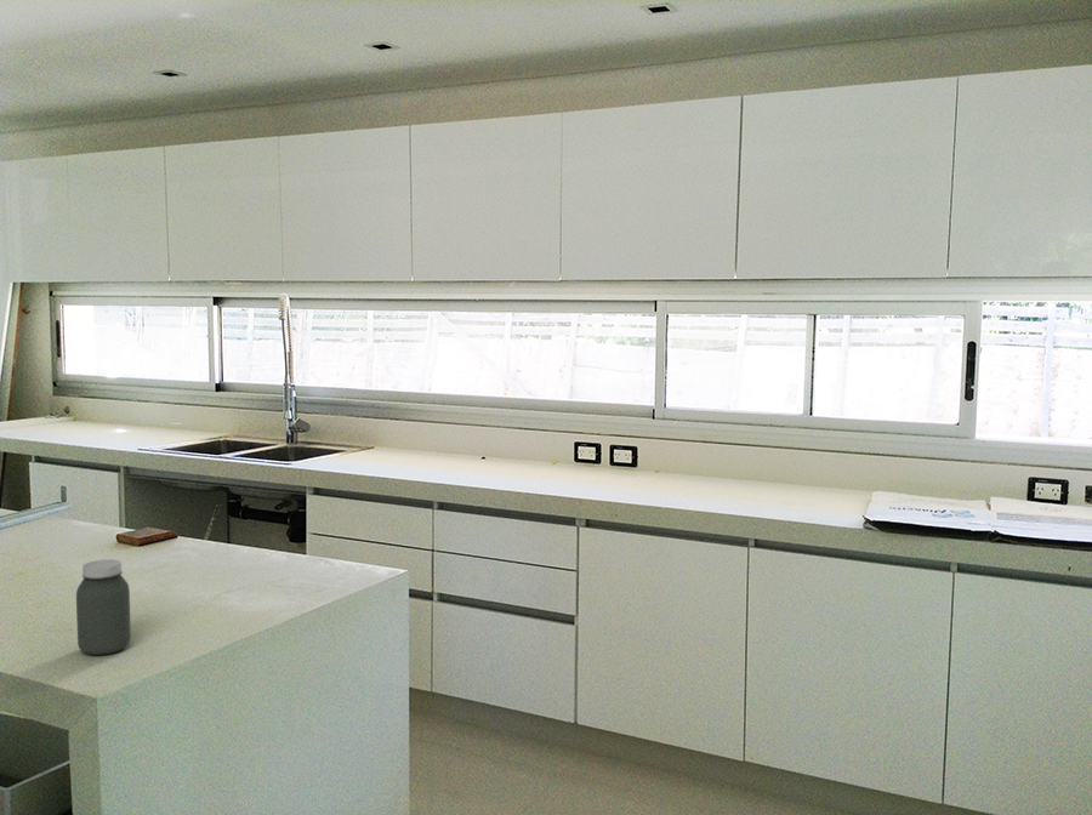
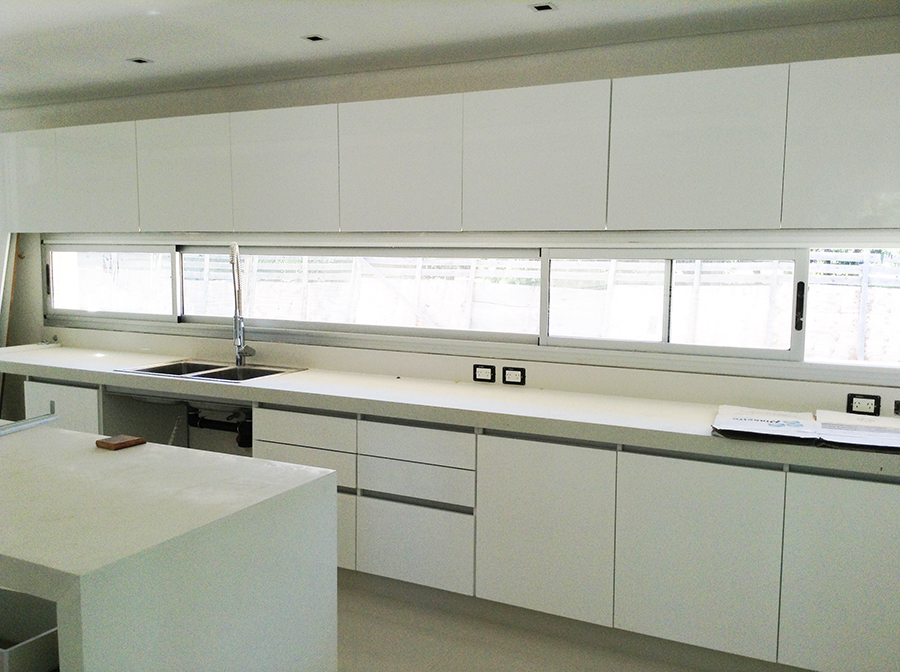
- jar (103, 606)
